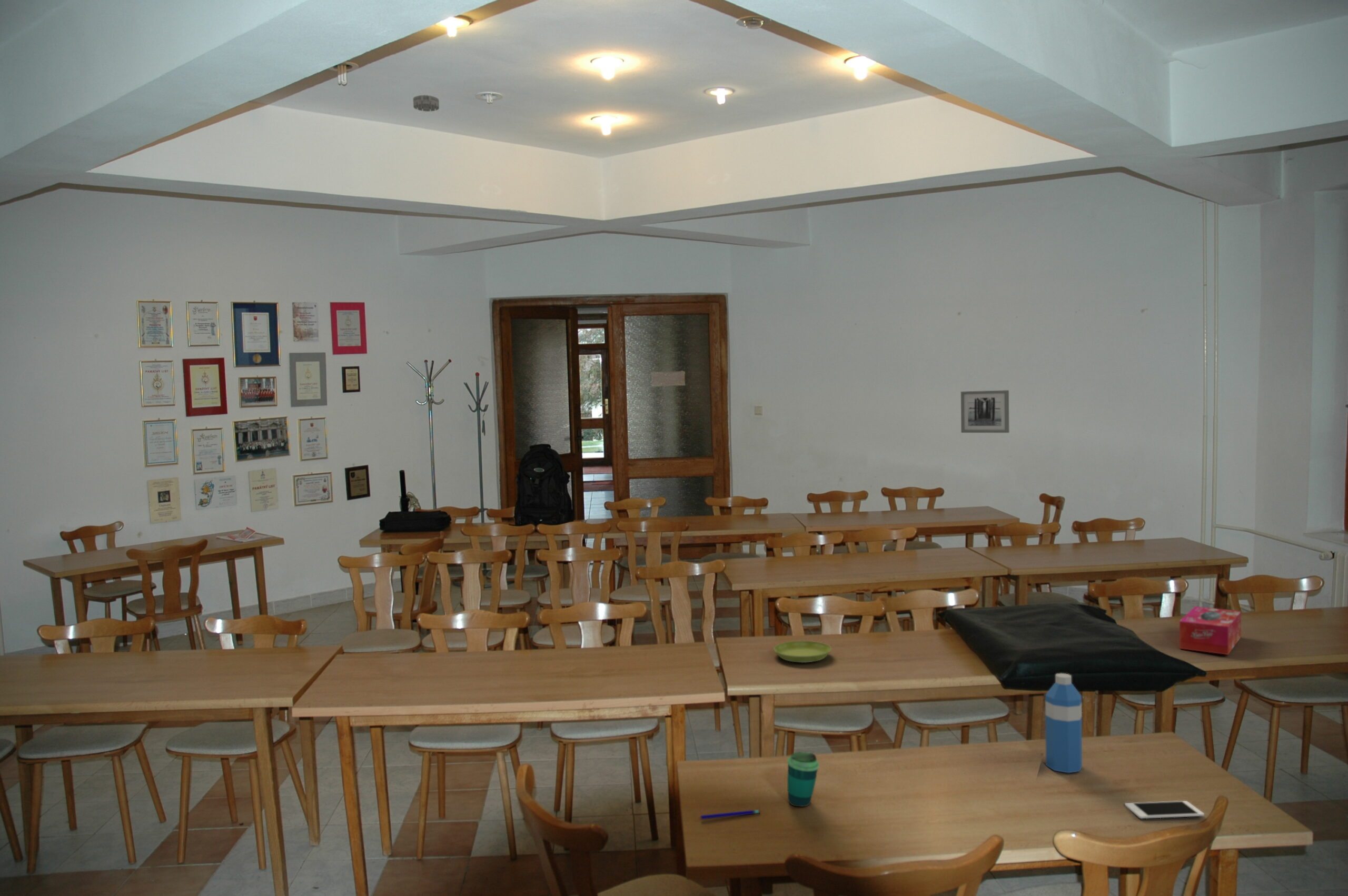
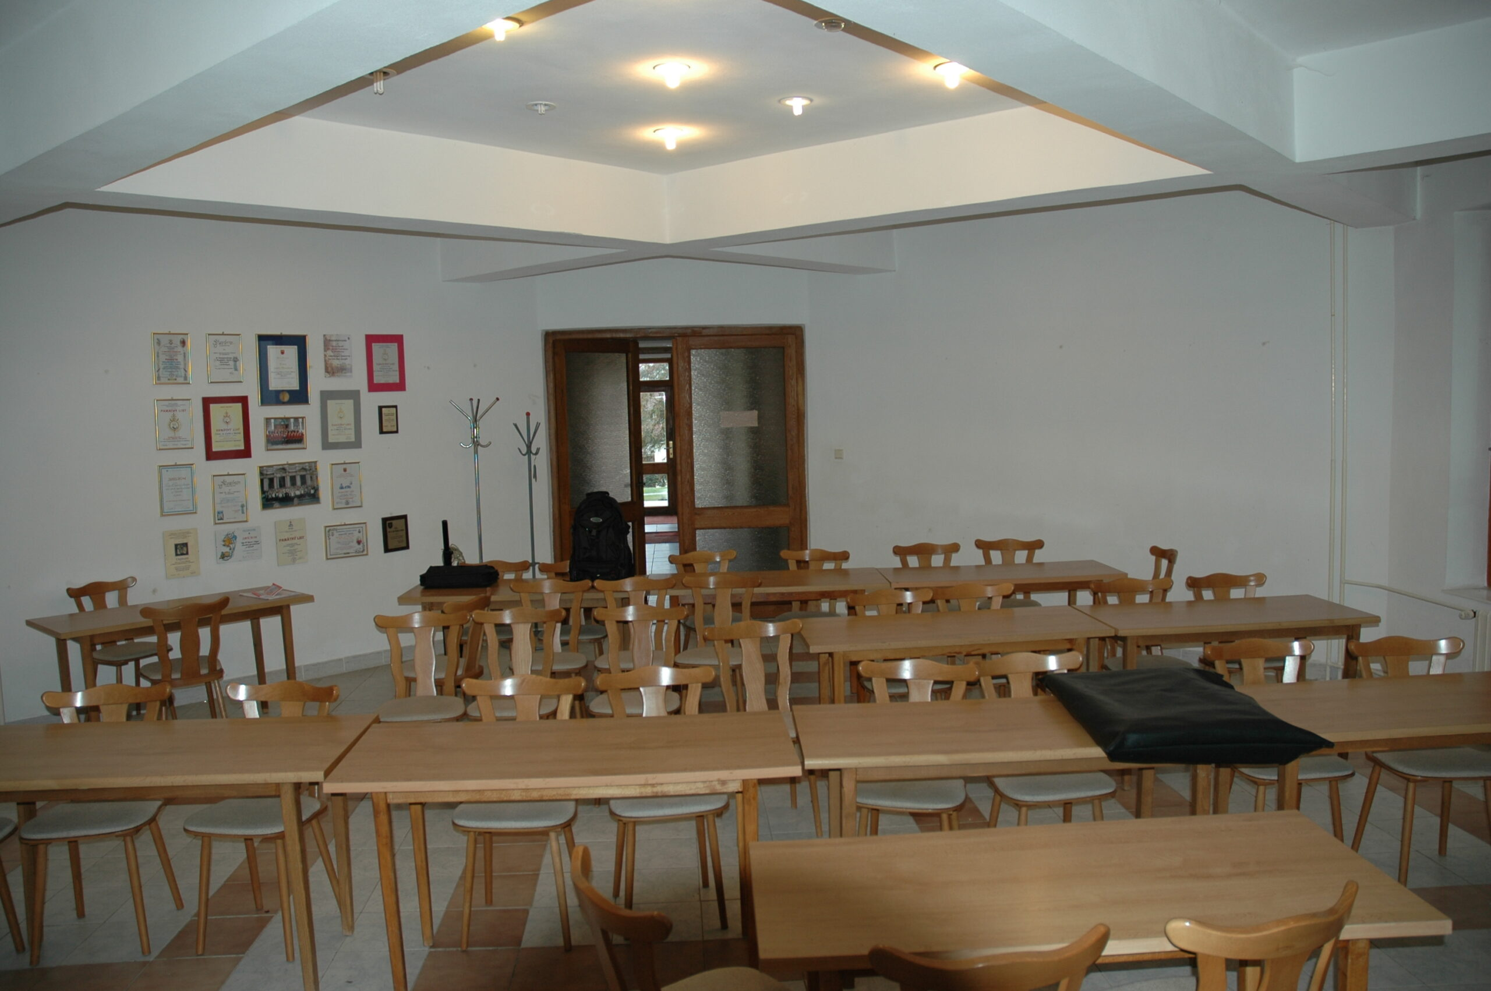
- saucer (802, 652)
- pen (730, 814)
- tissue box (1211, 629)
- wall art (984, 412)
- cell phone (1164, 809)
- smoke detector (426, 103)
- cup (803, 779)
- water bottle (1063, 721)
